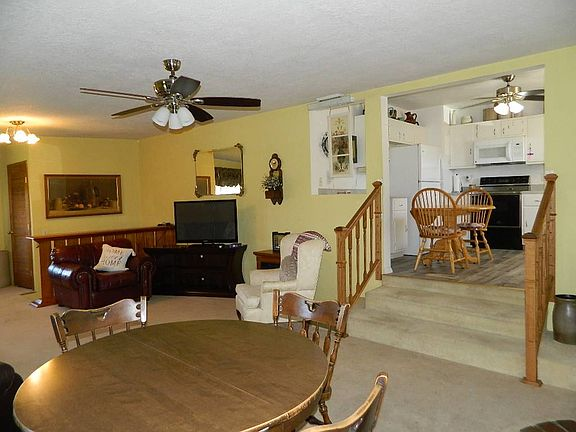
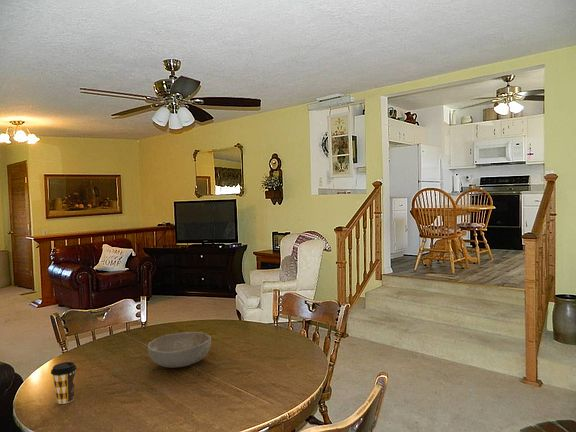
+ coffee cup (64, 382)
+ bowl (180, 351)
